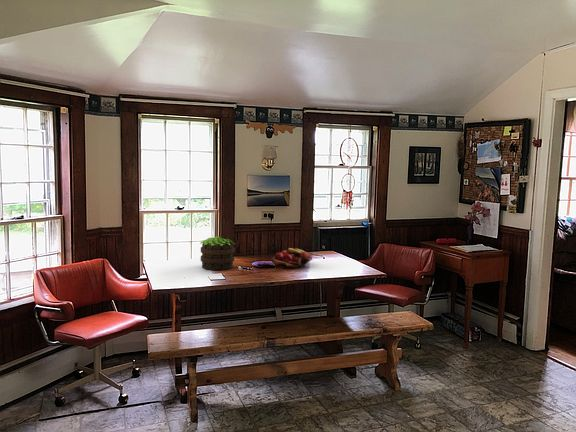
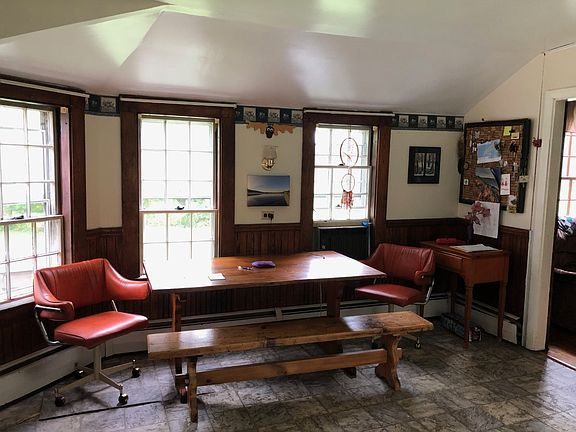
- potted plant (217, 251)
- fruit basket (293, 257)
